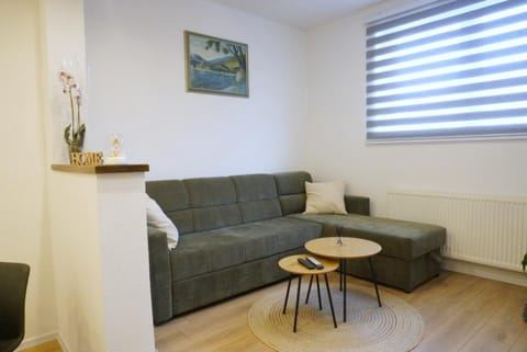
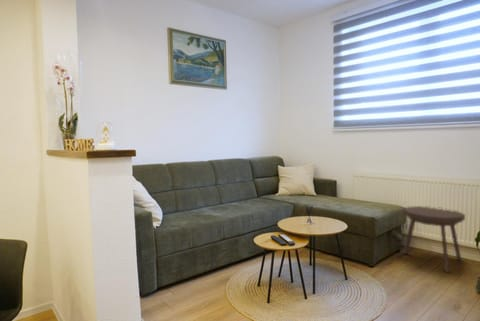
+ side table (441, 235)
